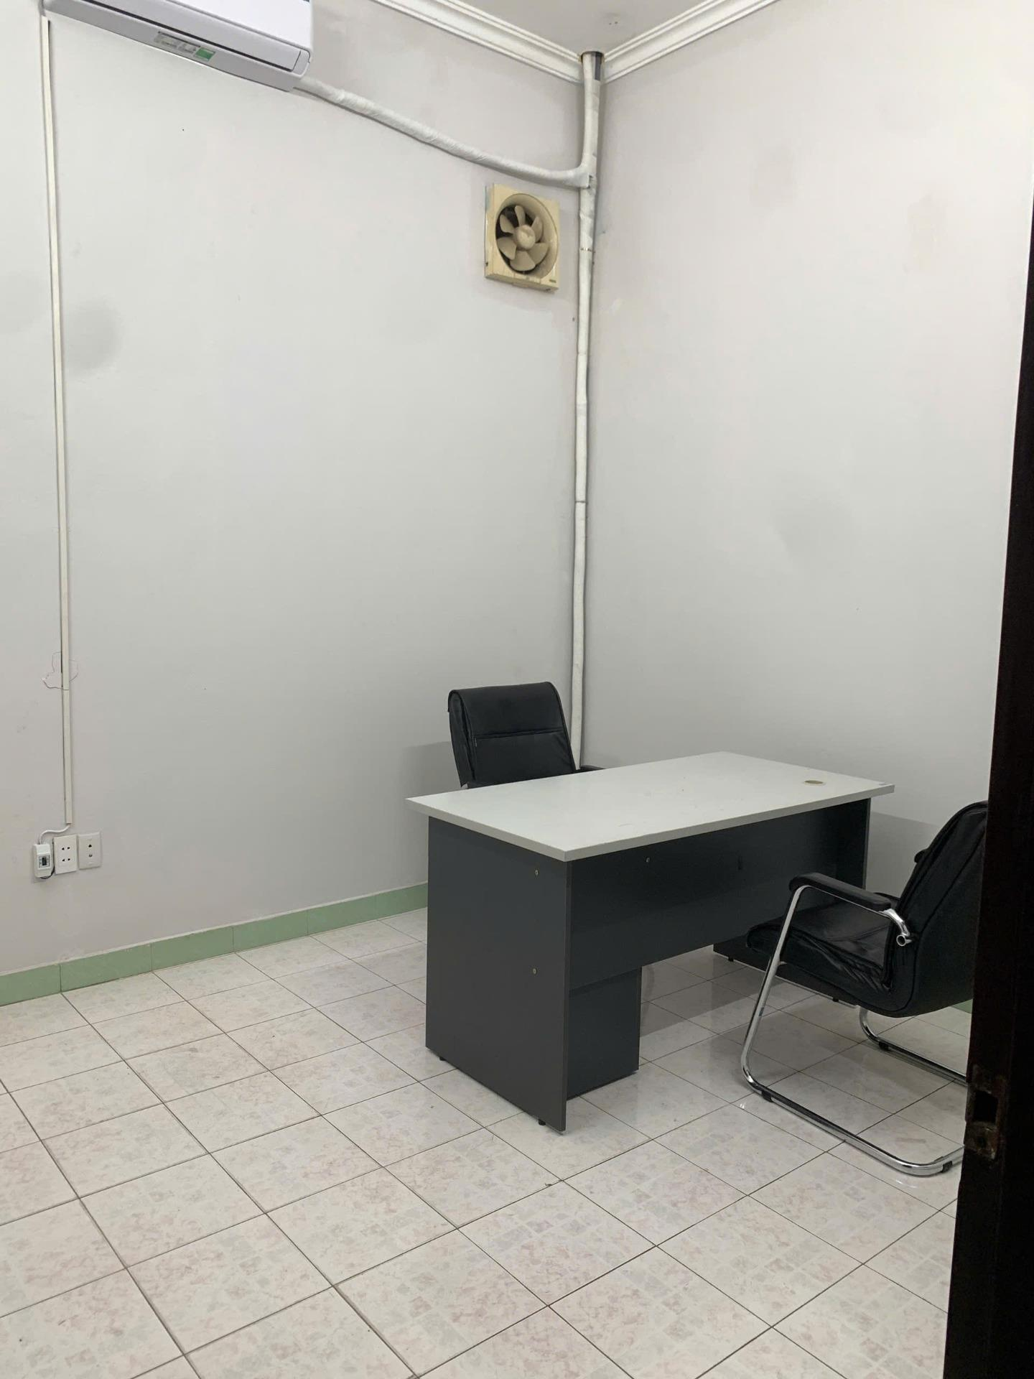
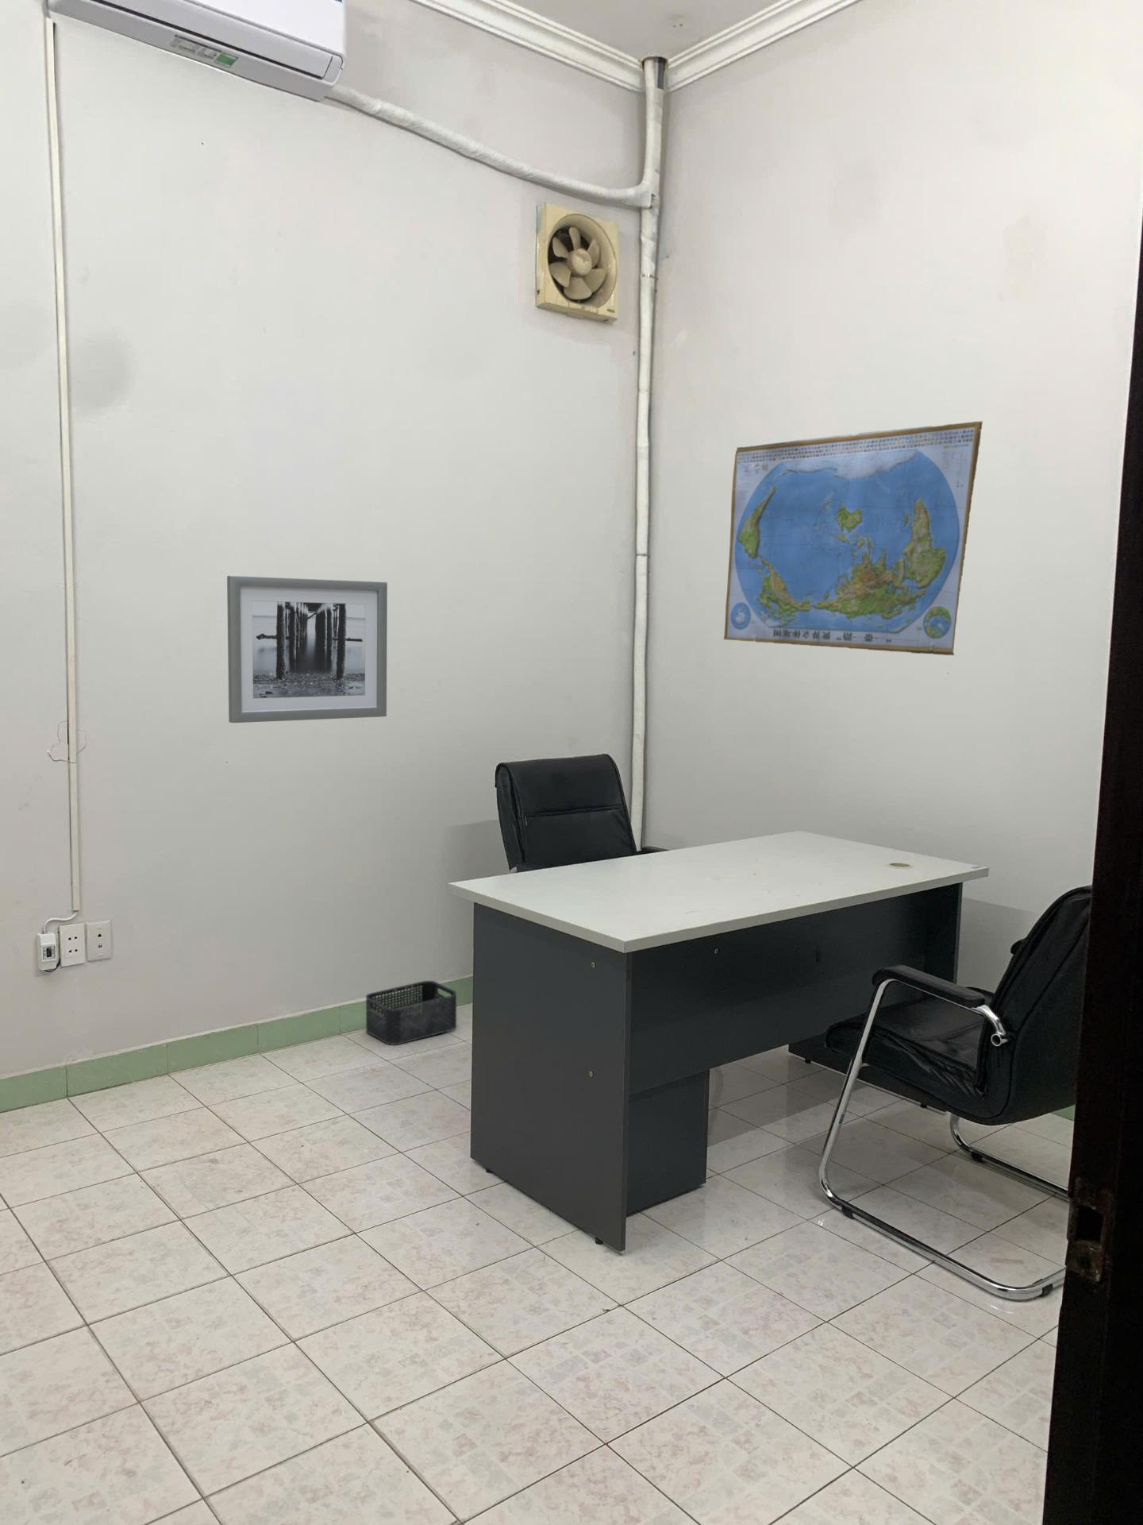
+ world map (837, 543)
+ storage bin (411, 1012)
+ wall art (310, 650)
